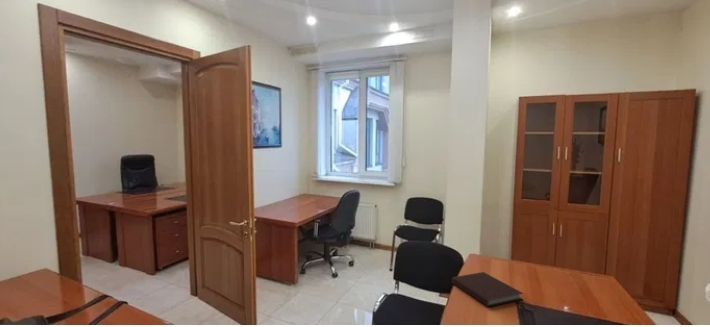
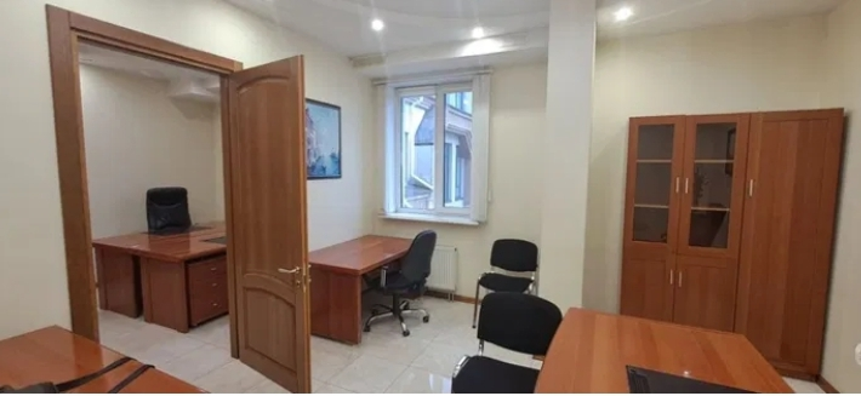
- notebook (485, 287)
